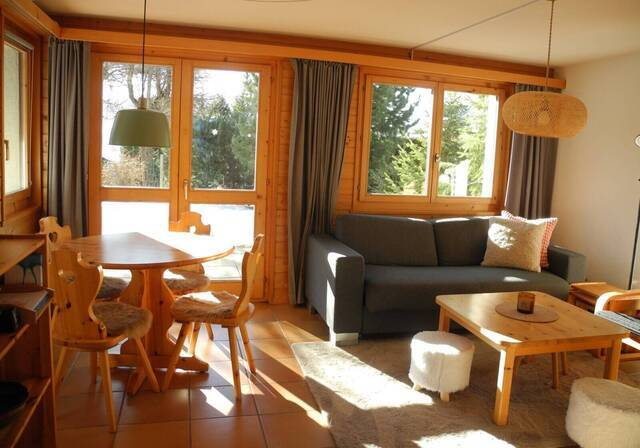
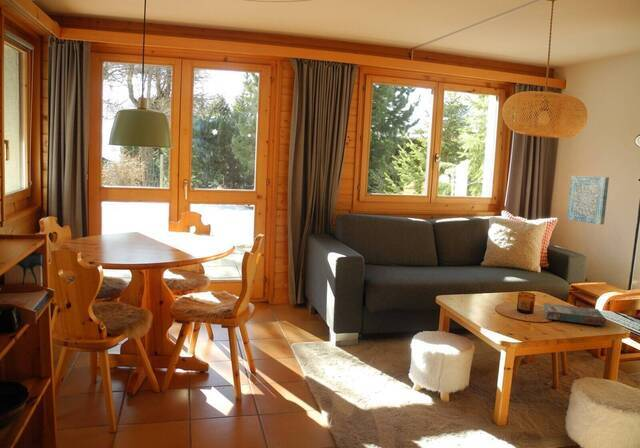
+ board game (572, 313)
+ wall art (587, 199)
